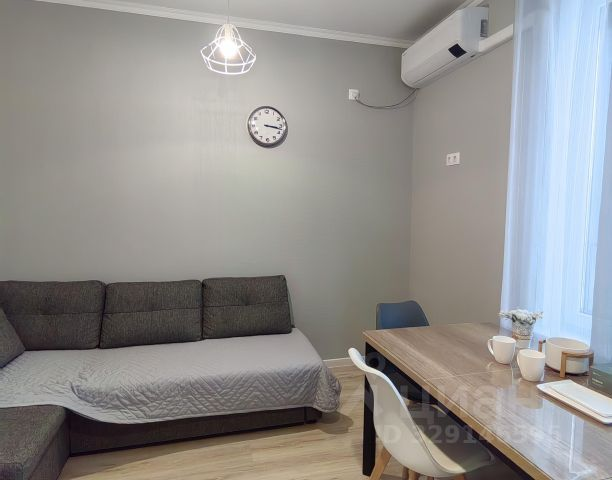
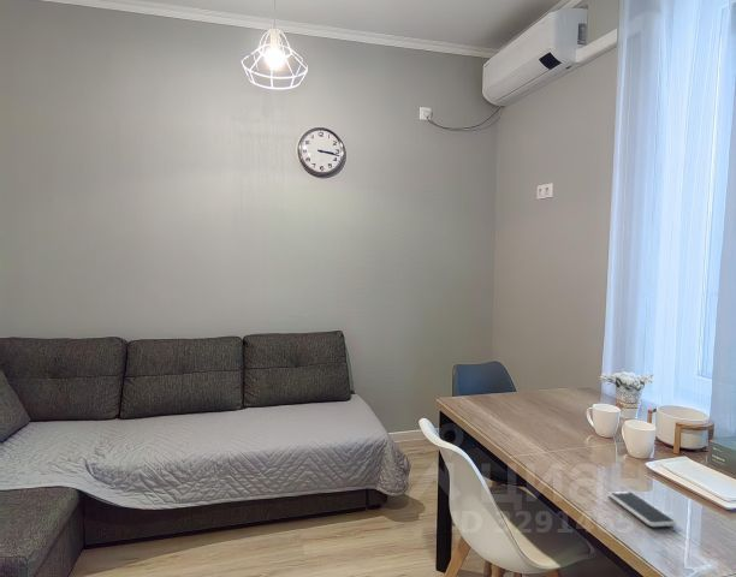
+ smartphone (640, 507)
